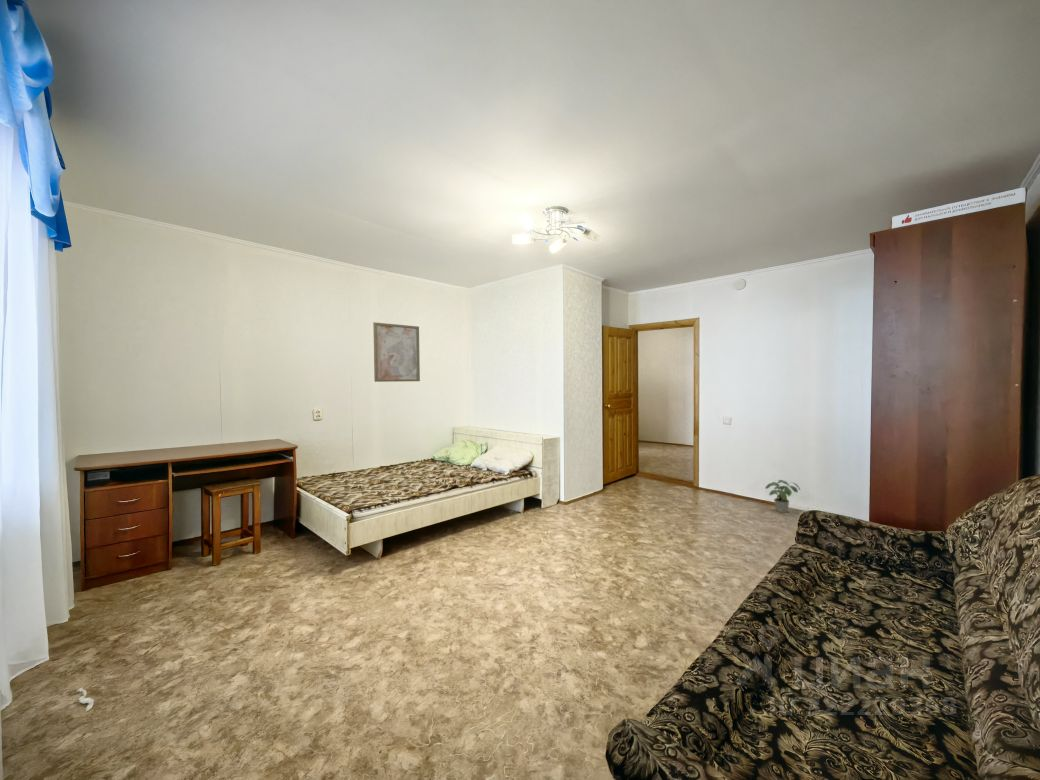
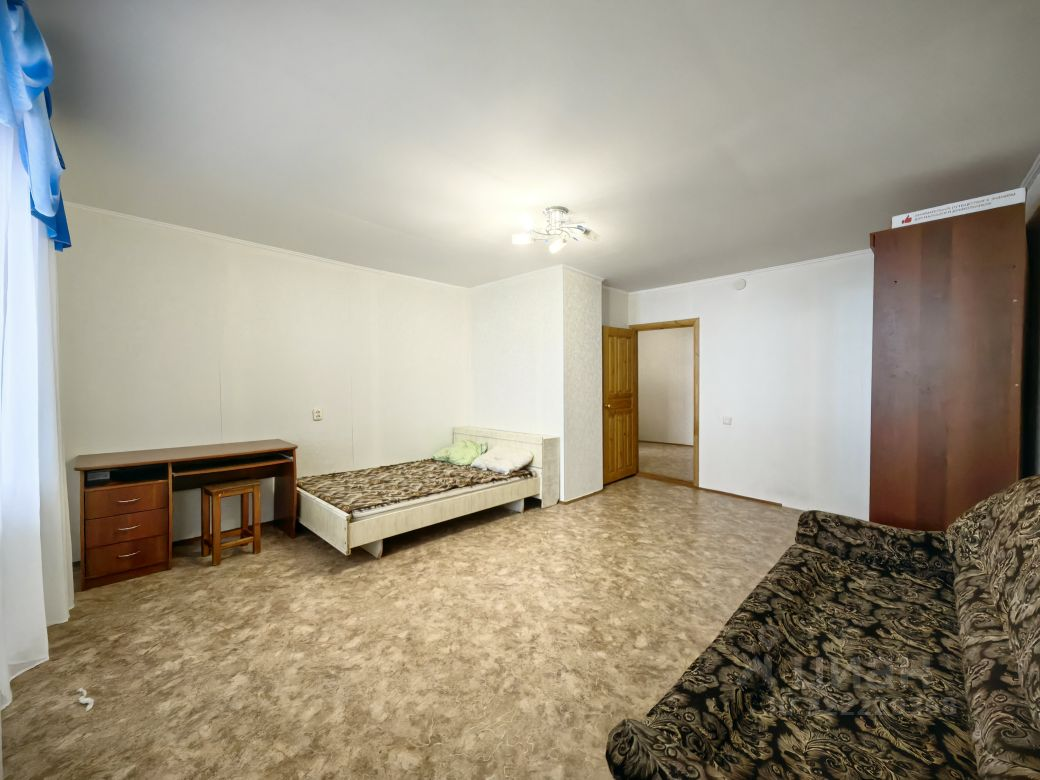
- wall art (397, 353)
- potted plant (781, 496)
